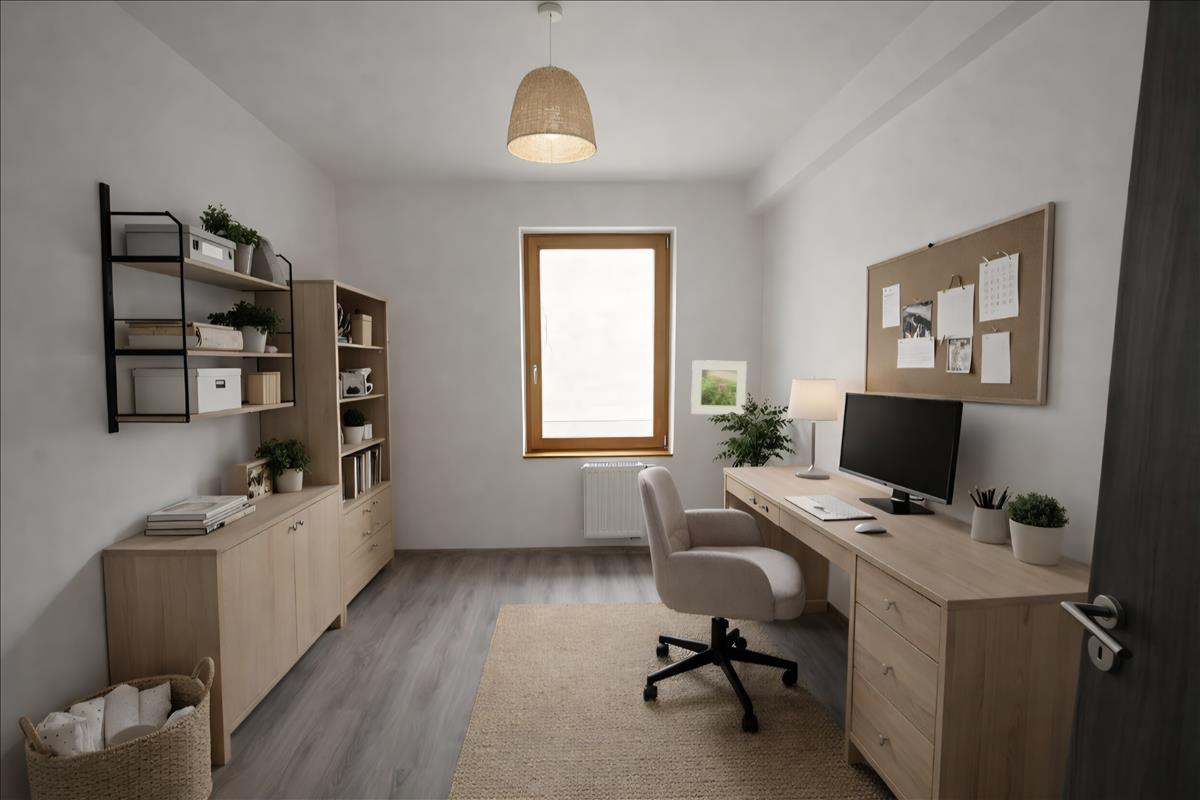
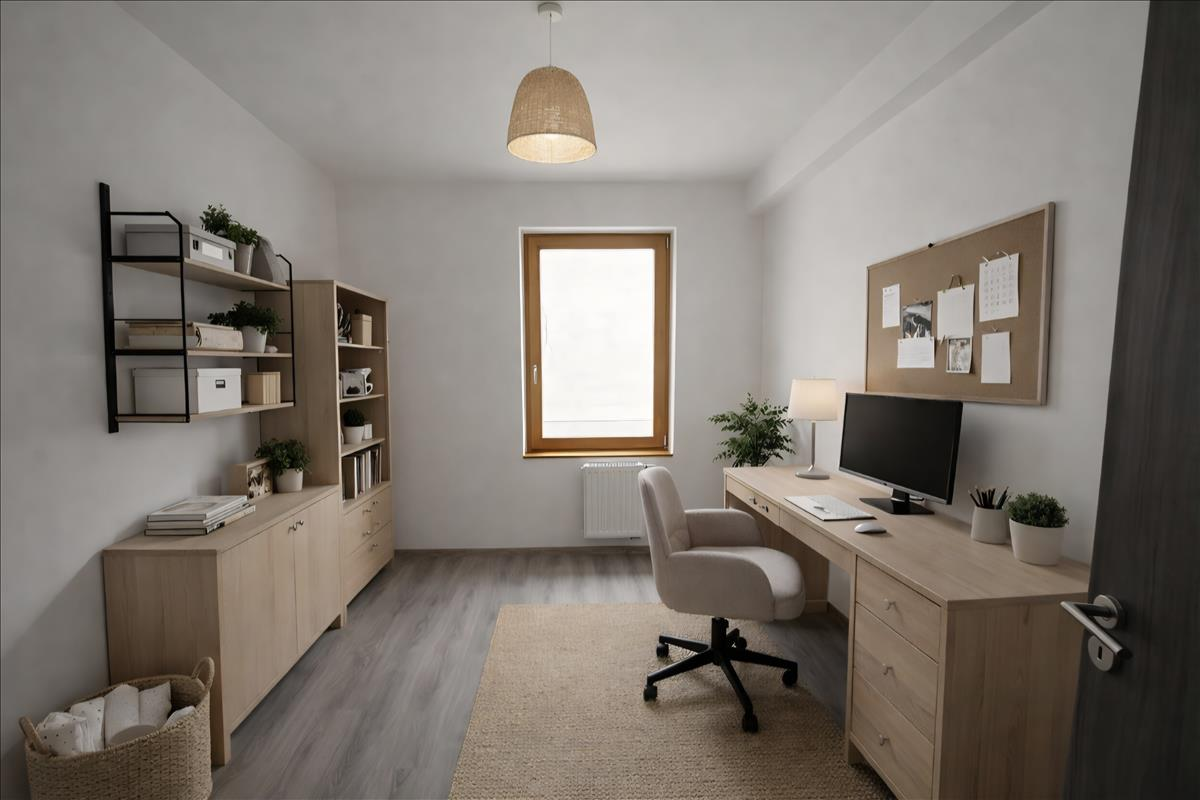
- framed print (718, 387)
